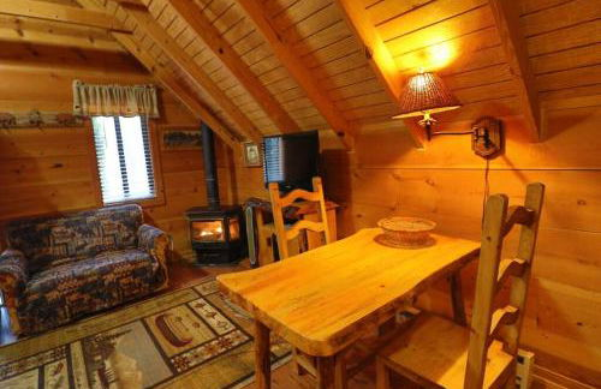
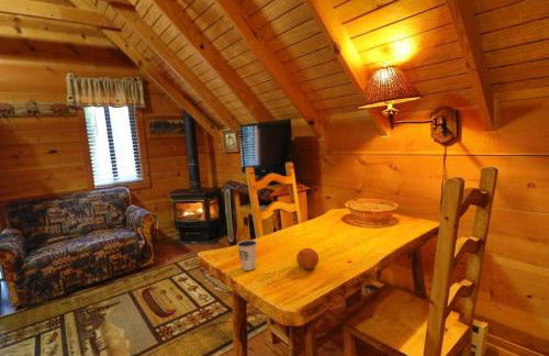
+ dixie cup (247, 255)
+ fruit (307, 258)
